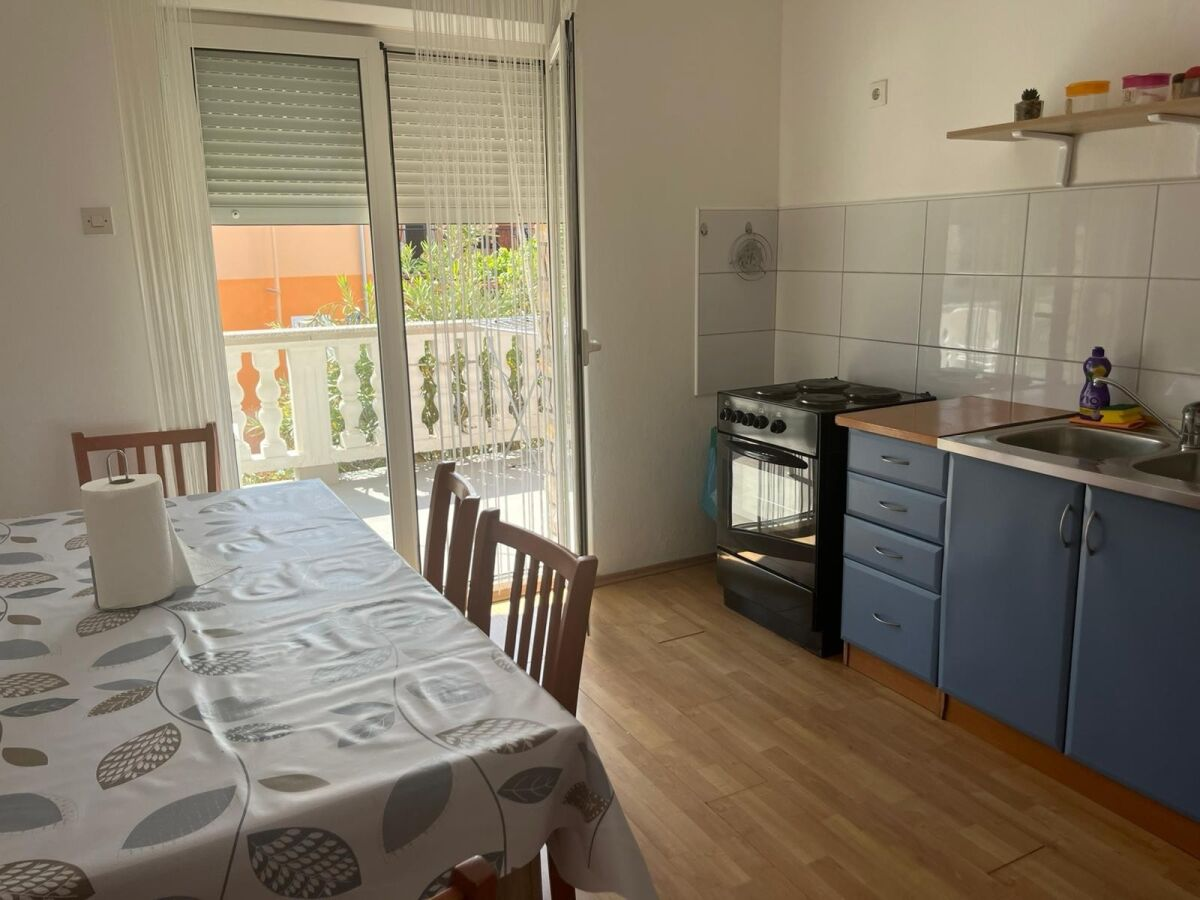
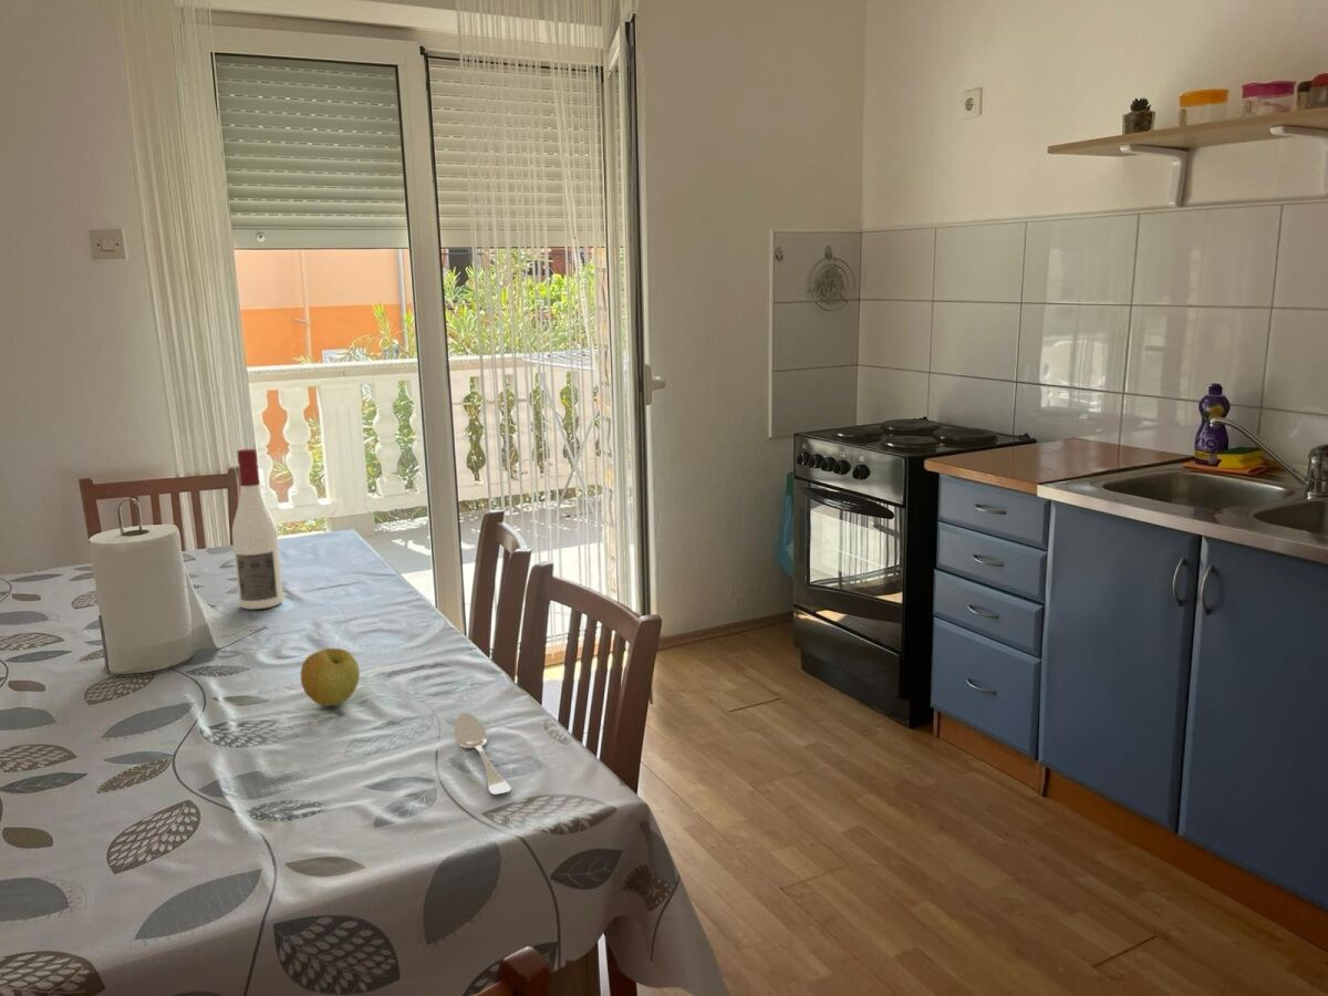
+ spoon (481, 751)
+ apple (331, 677)
+ alcohol (253, 528)
